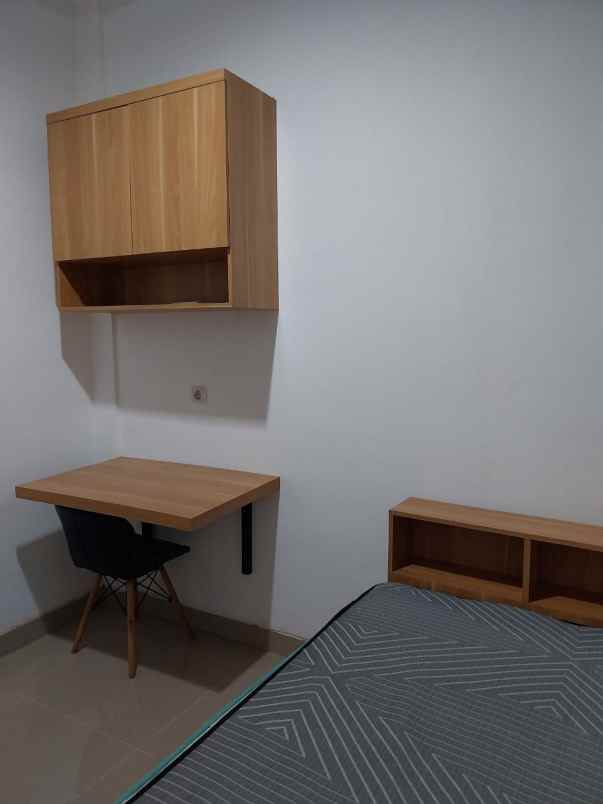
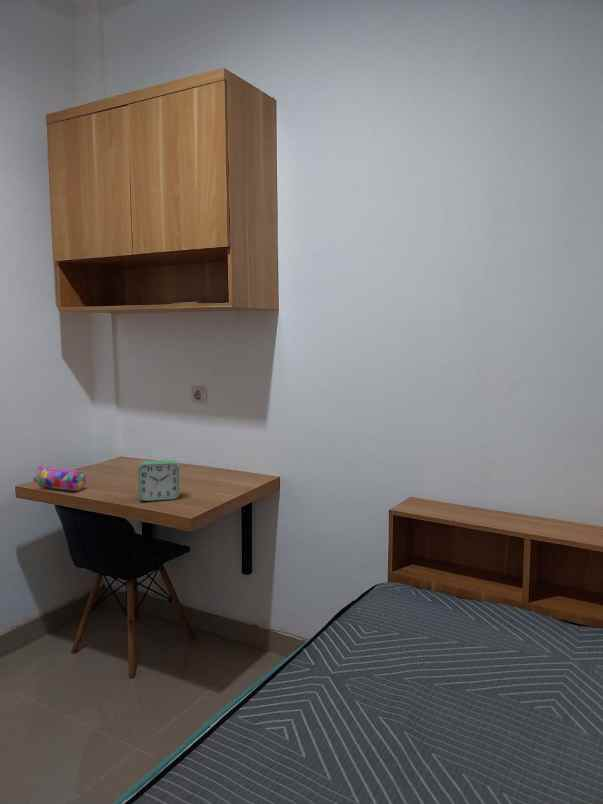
+ alarm clock (158, 479)
+ pencil case (60, 478)
